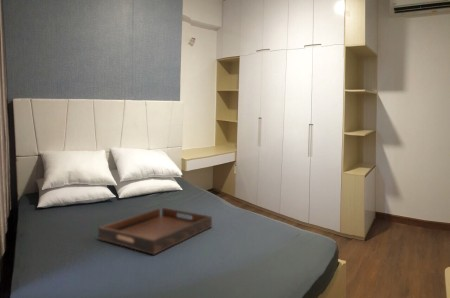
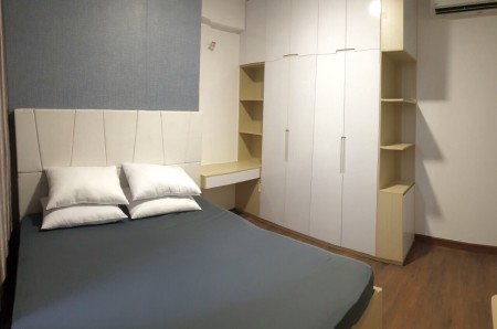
- serving tray (158, 227)
